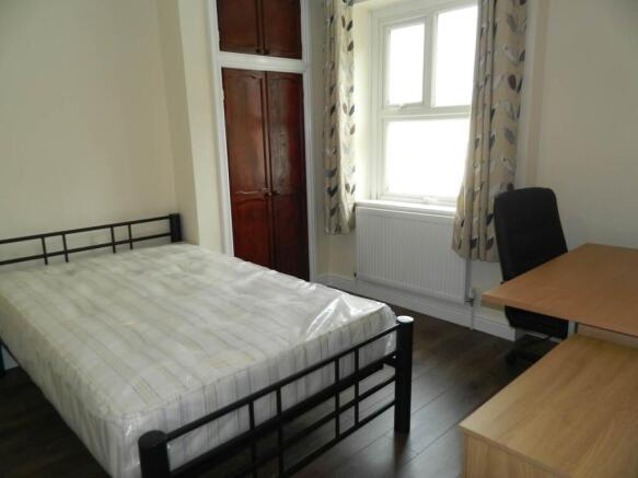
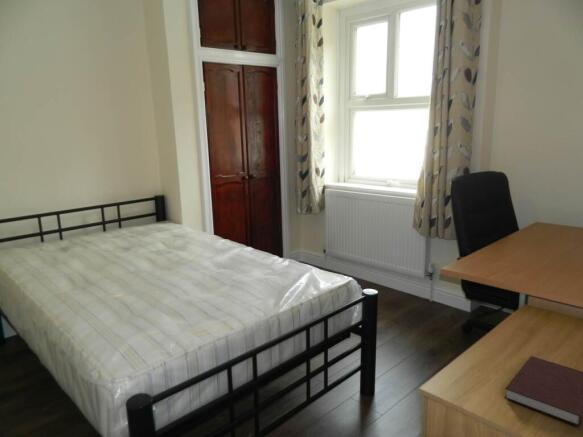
+ notebook (553, 387)
